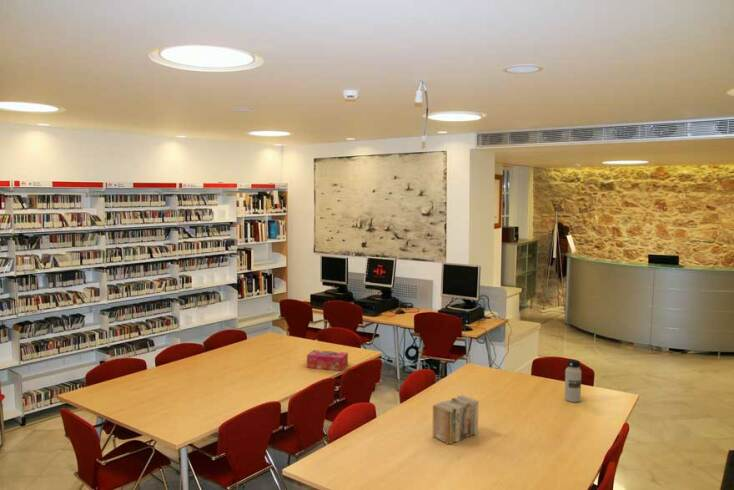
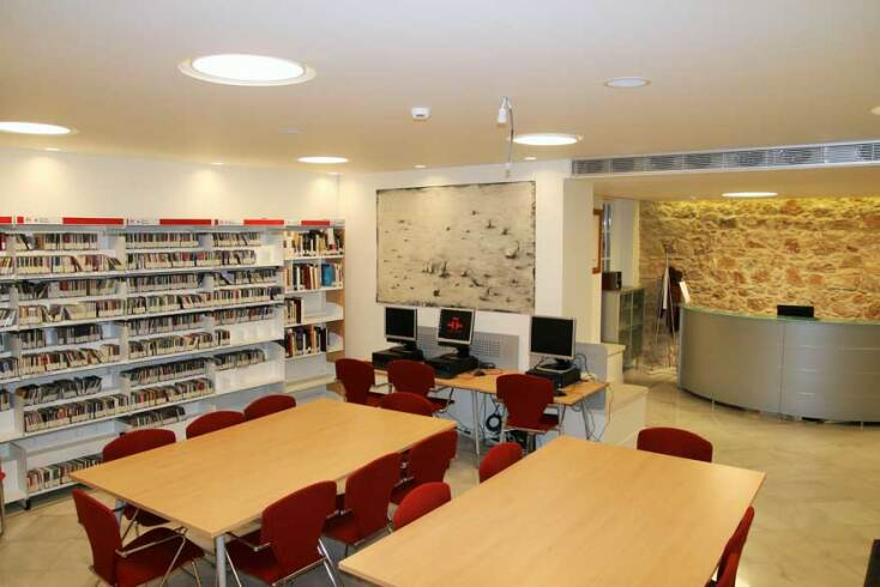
- tissue box (327, 360)
- water bottle (573, 380)
- books (455, 418)
